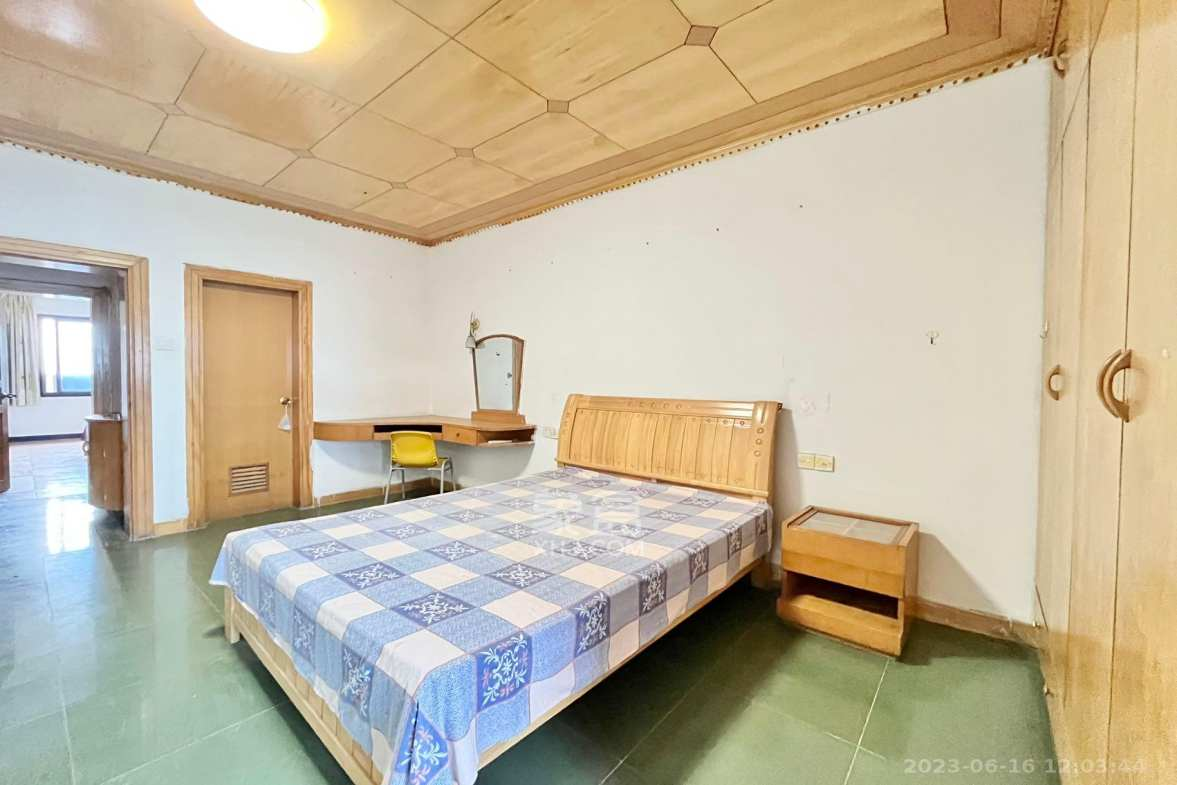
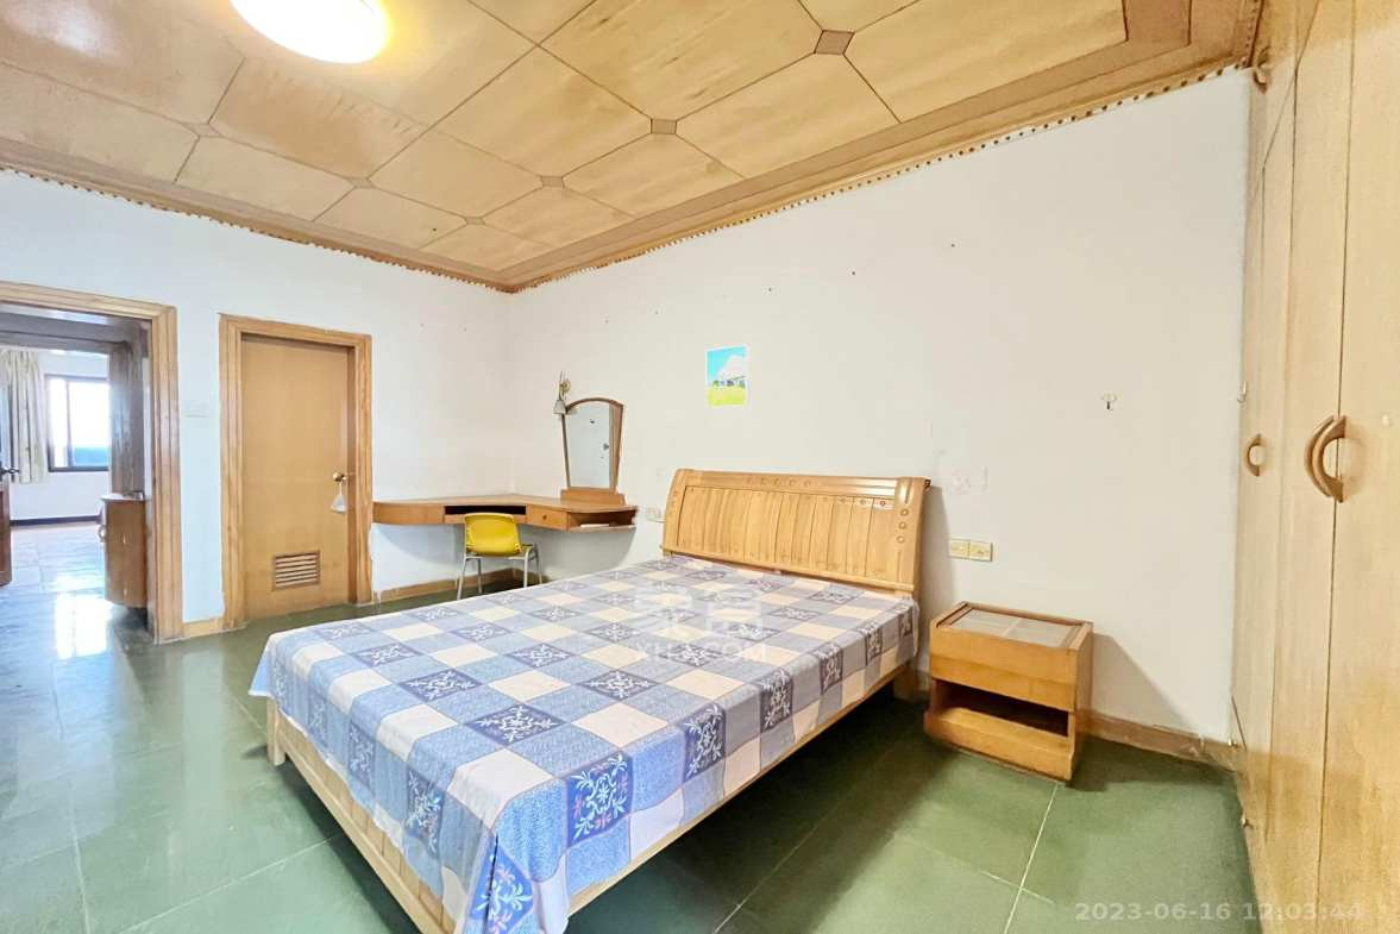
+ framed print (727, 377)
